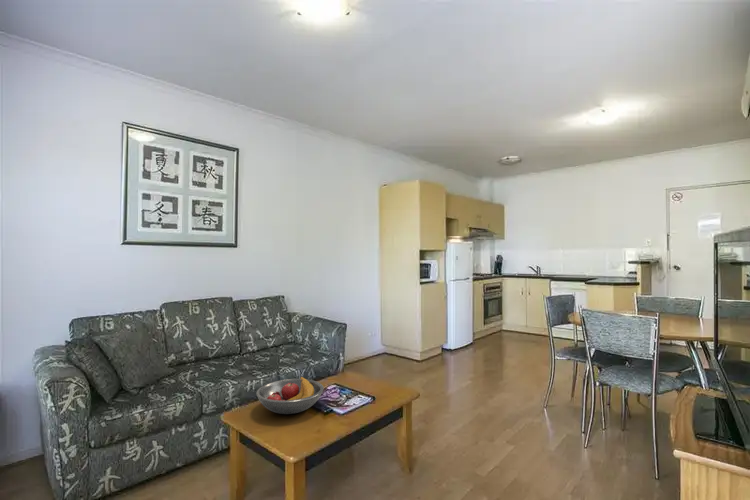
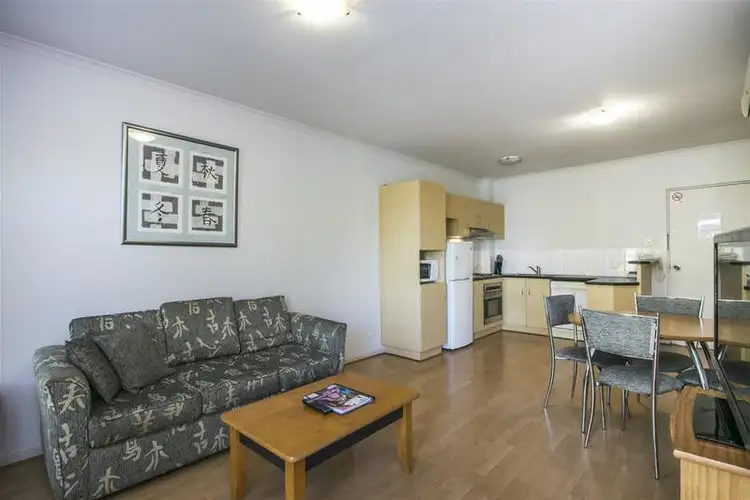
- fruit bowl (290, 396)
